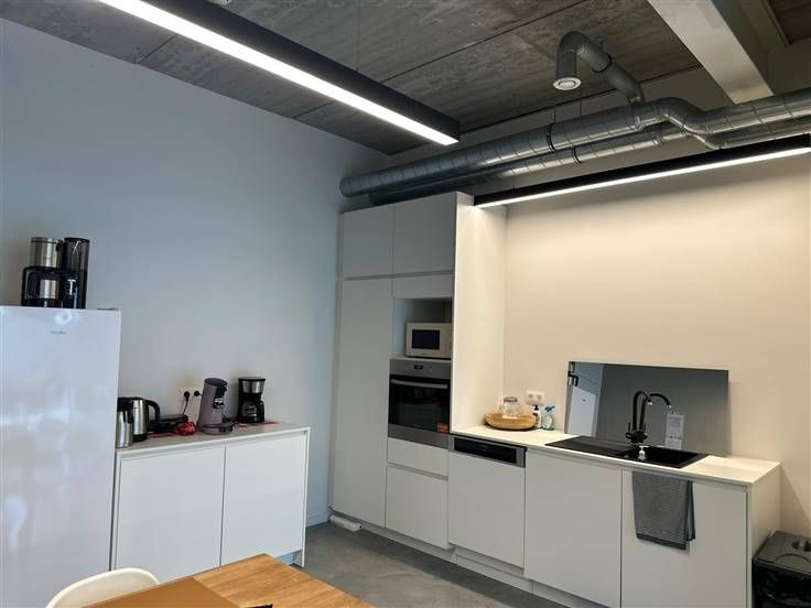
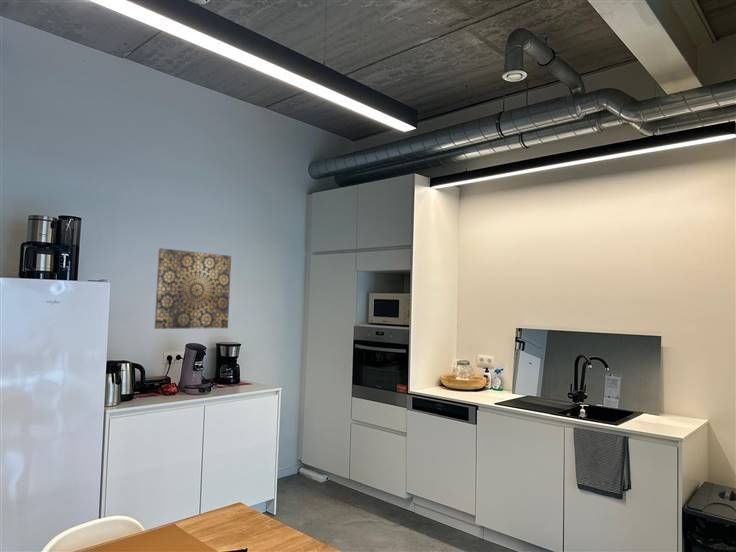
+ wall art (194, 290)
